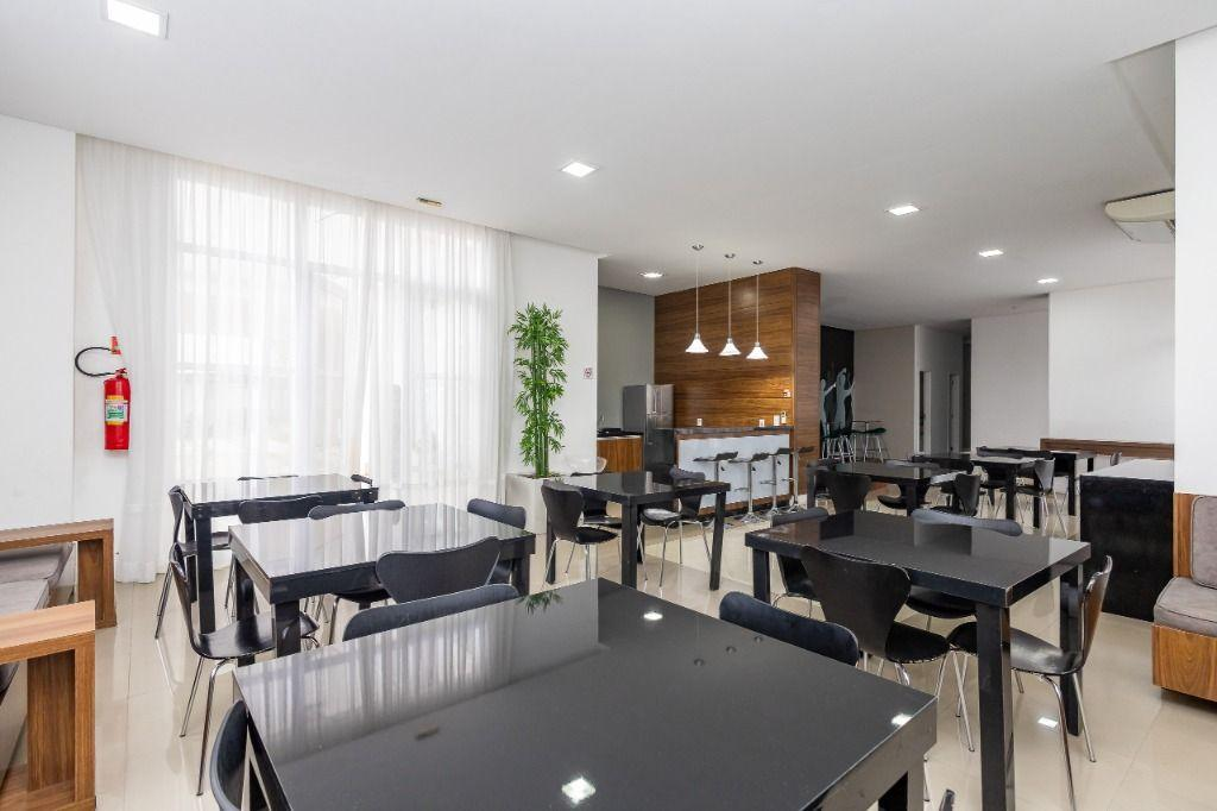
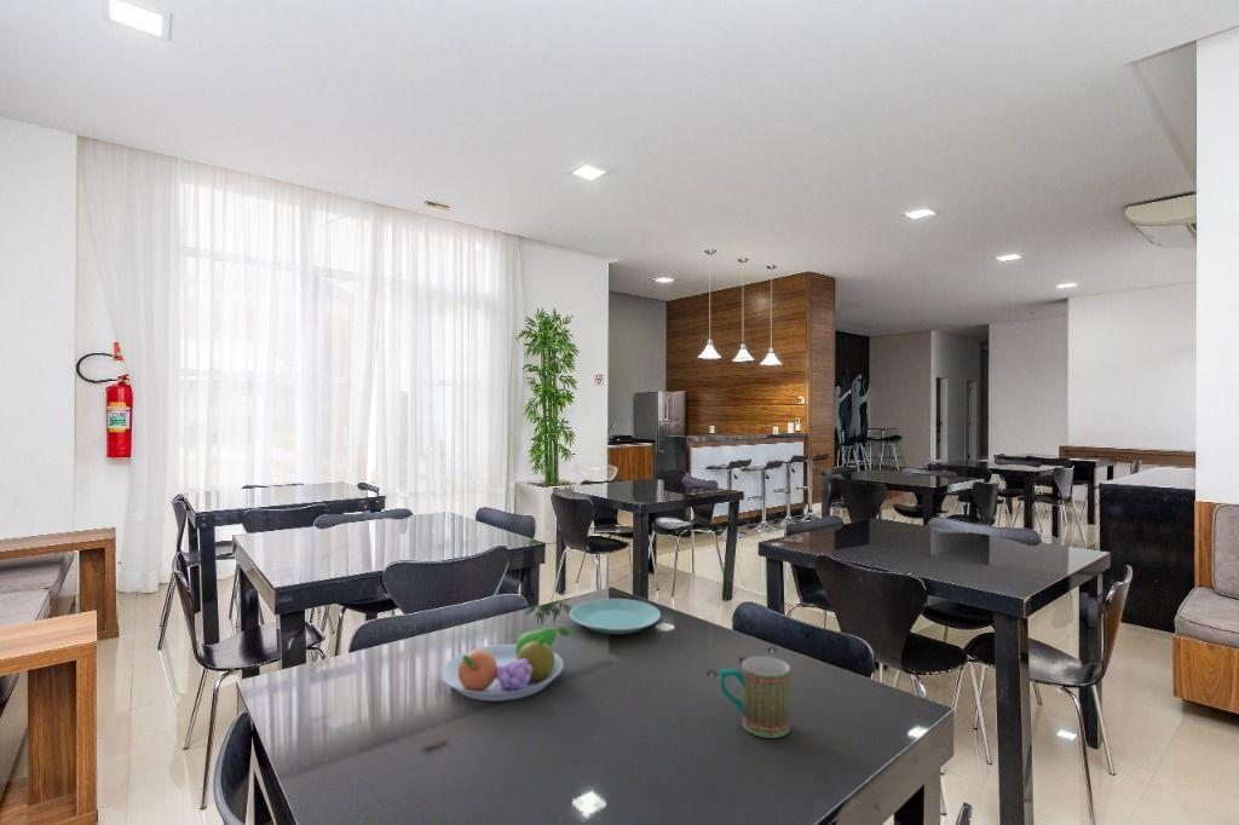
+ mug (754, 694)
+ fruit bowl (508, 653)
+ plate (615, 617)
